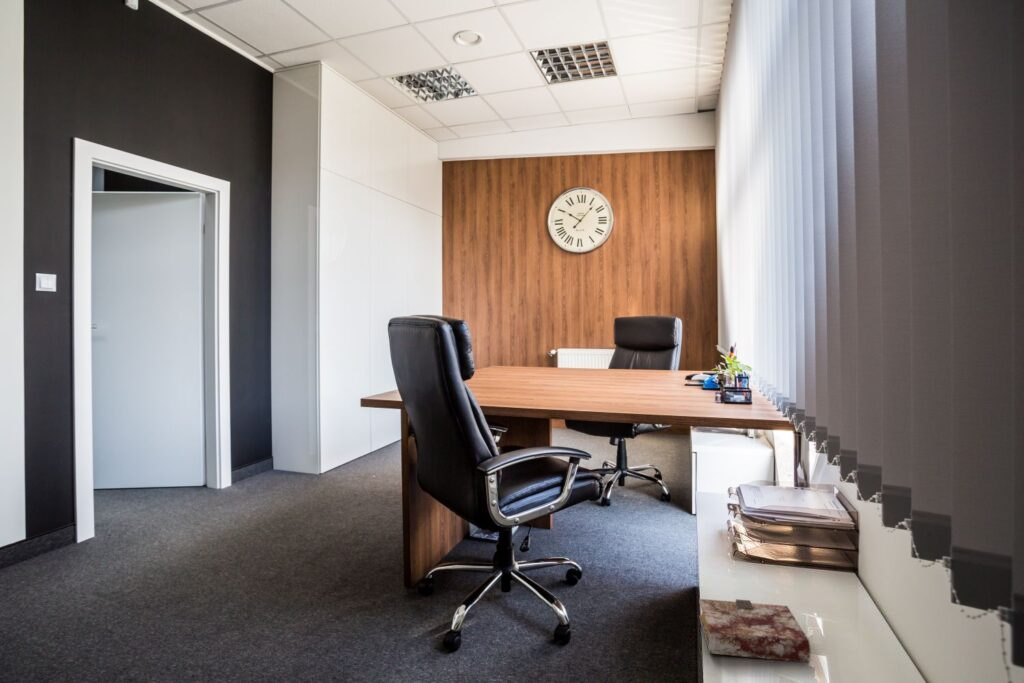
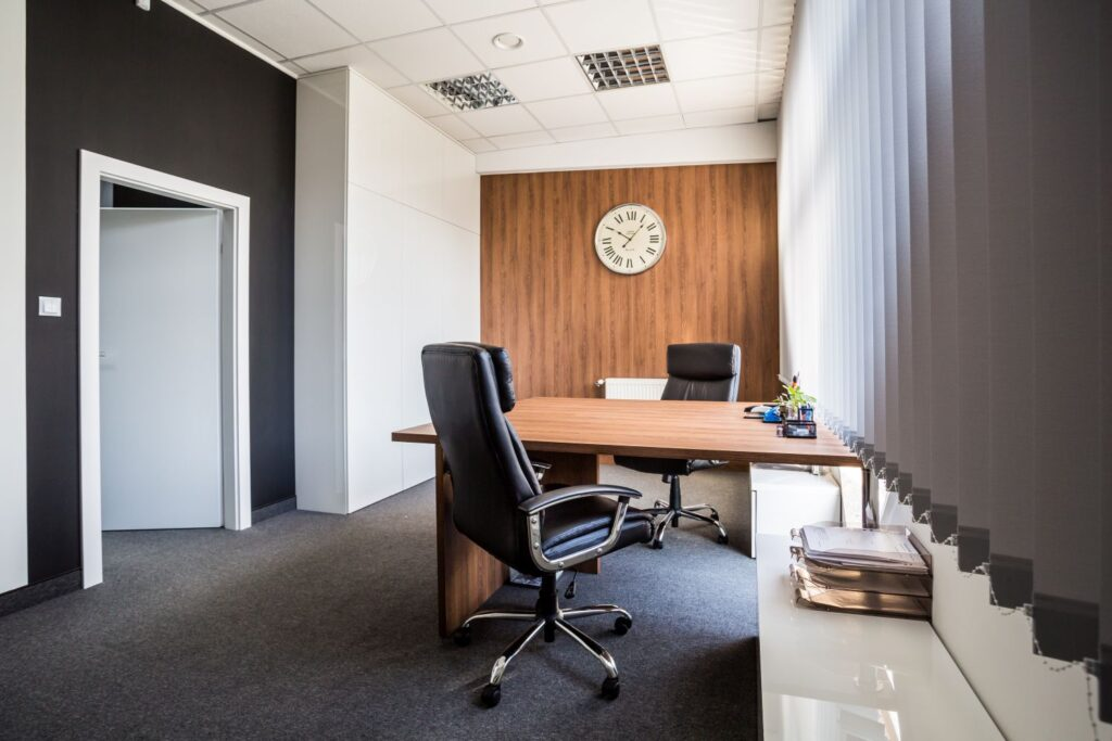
- book (750, 627)
